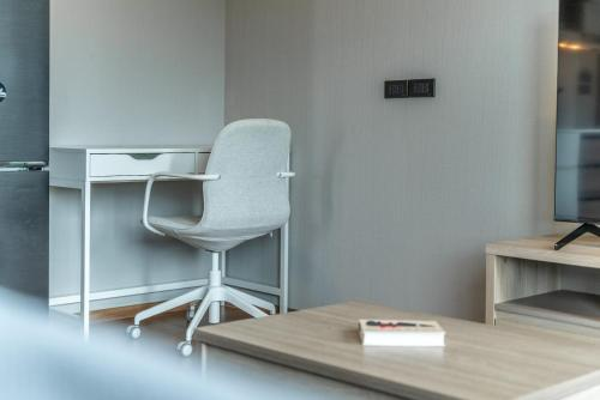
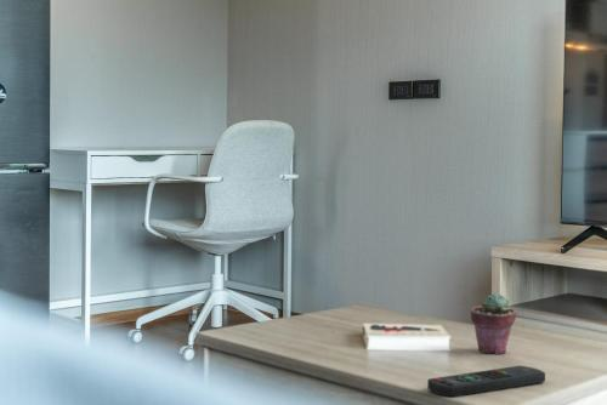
+ remote control (487, 380)
+ potted succulent (493, 321)
